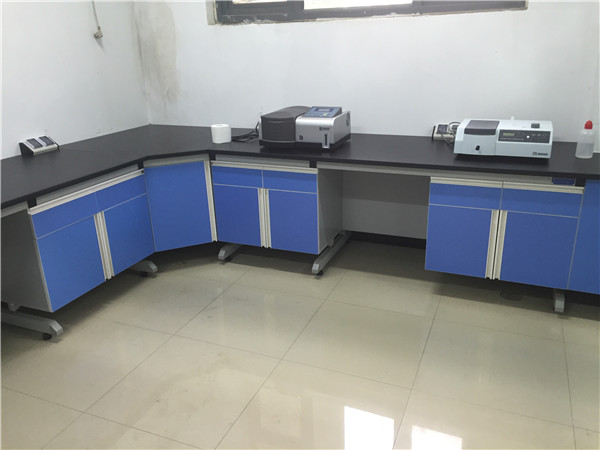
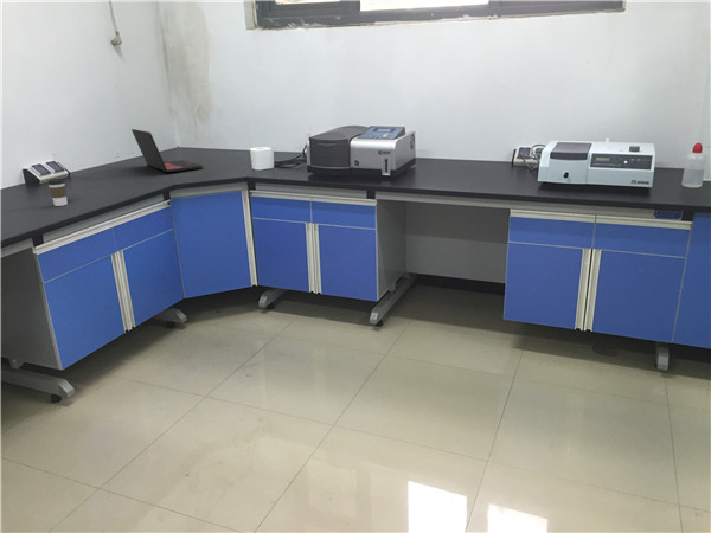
+ laptop (158, 149)
+ coffee cup (58, 192)
